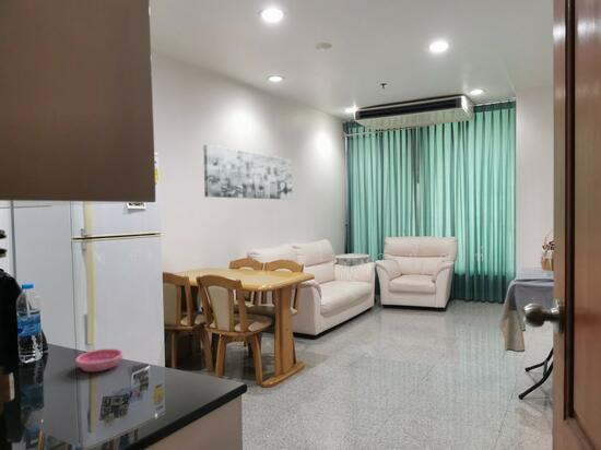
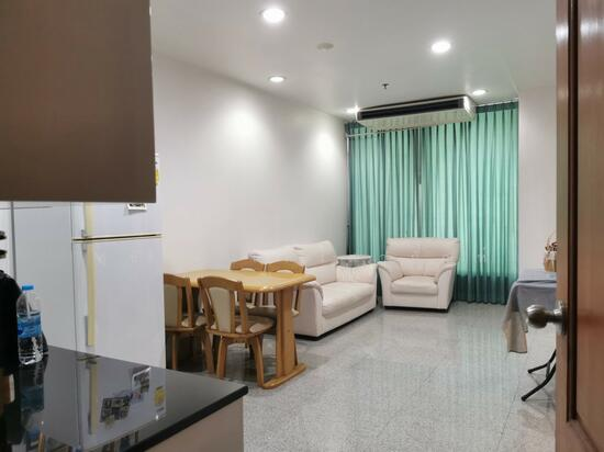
- saucer (99, 360)
- wall art (254, 176)
